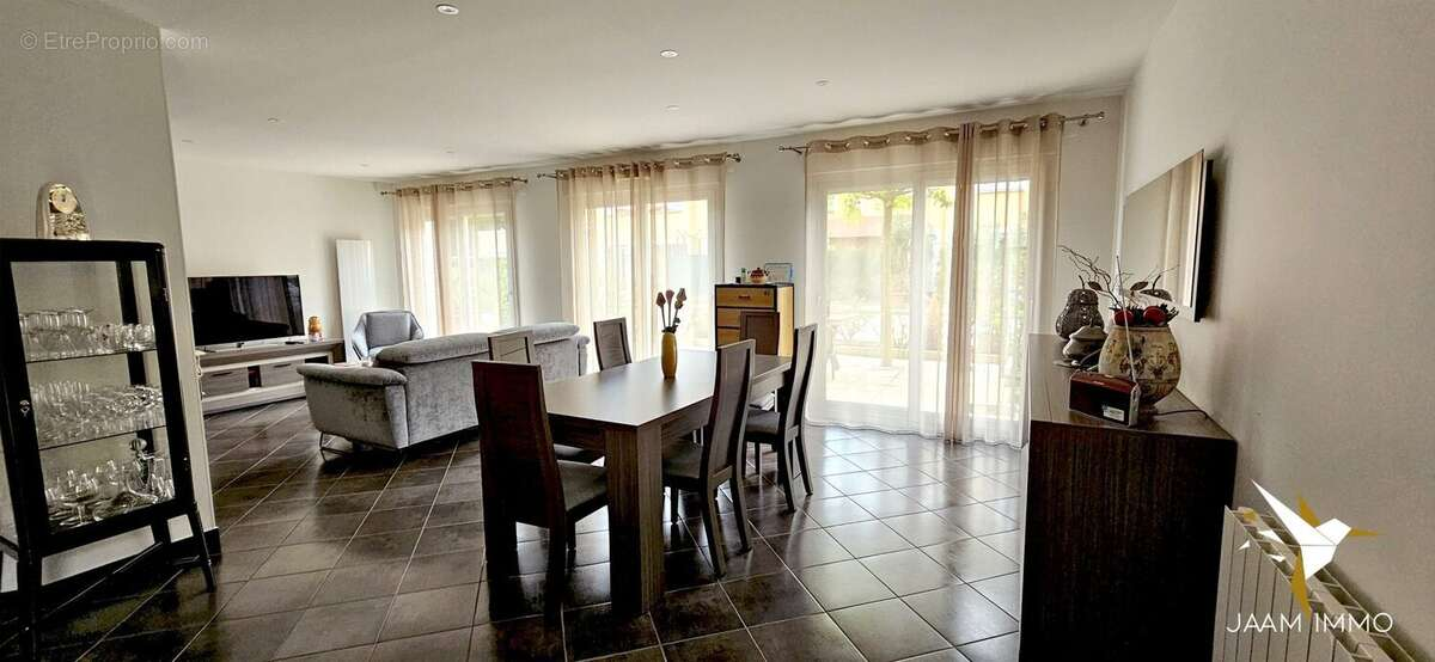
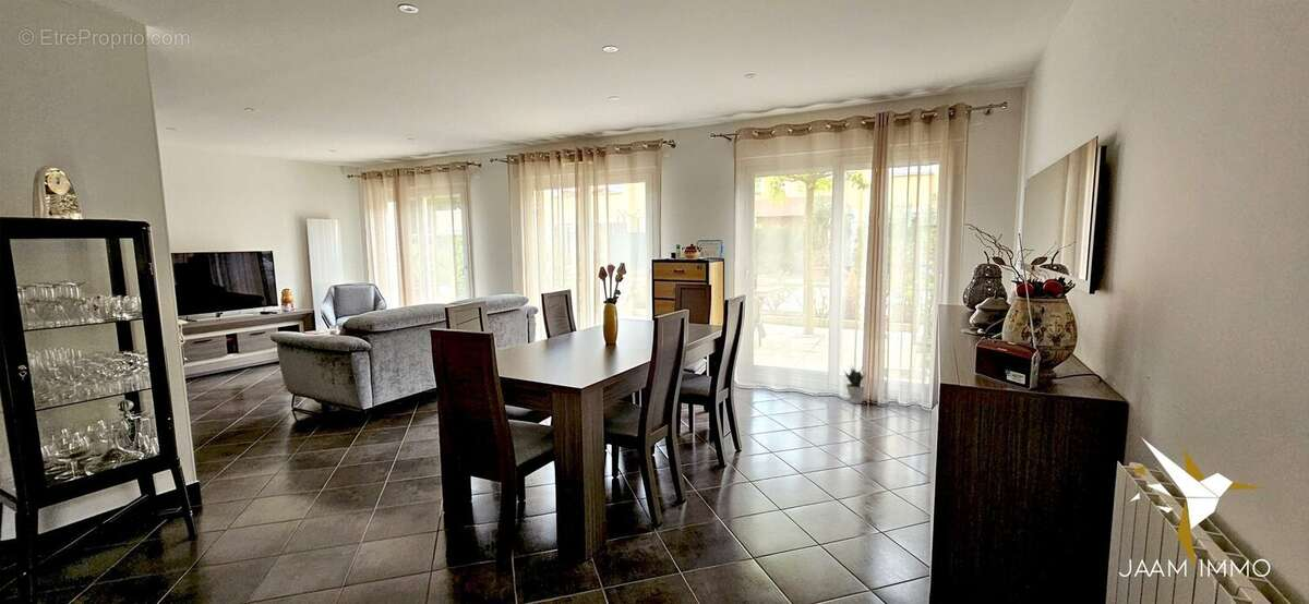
+ potted plant (854, 383)
